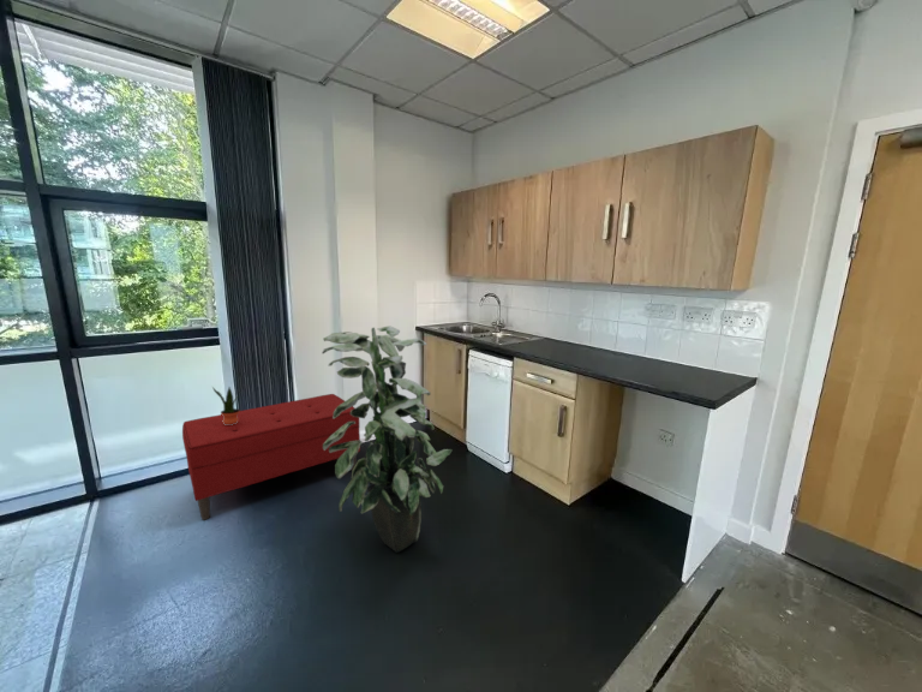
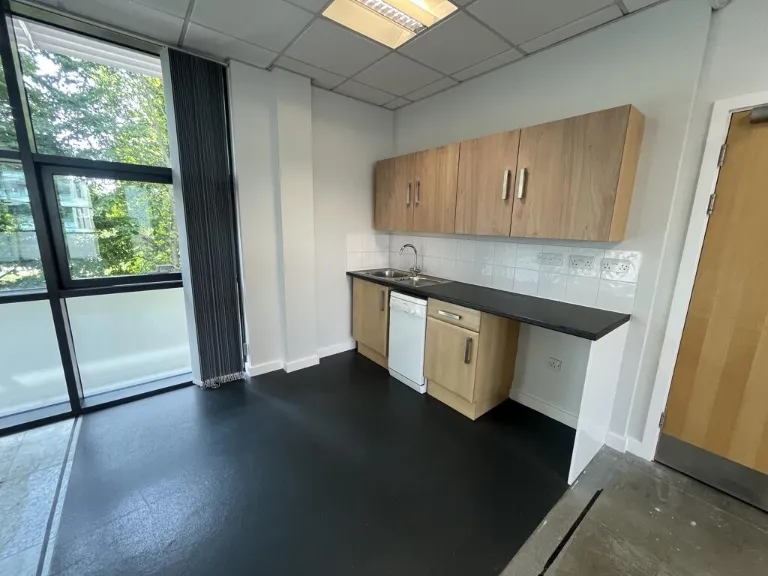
- bench (277, 447)
- potted plant (224, 405)
- indoor plant (385, 439)
